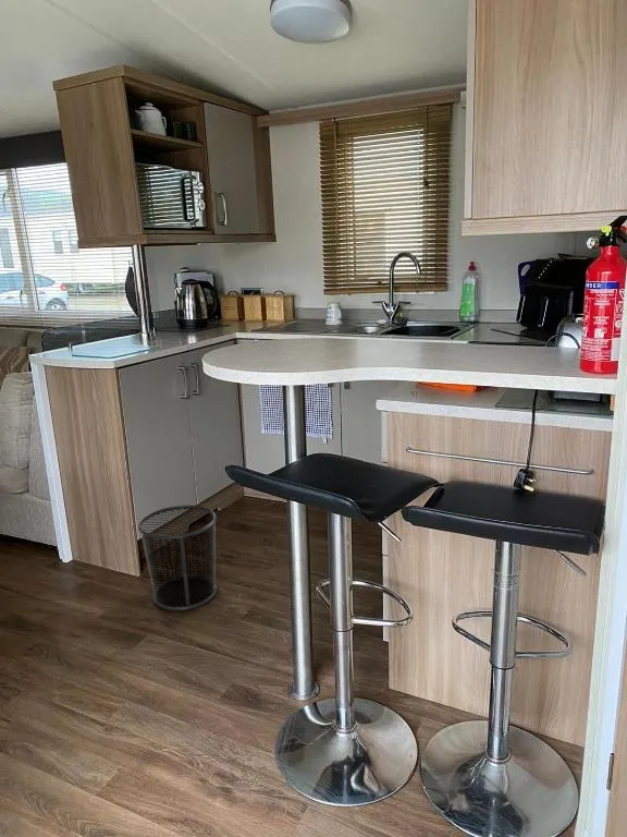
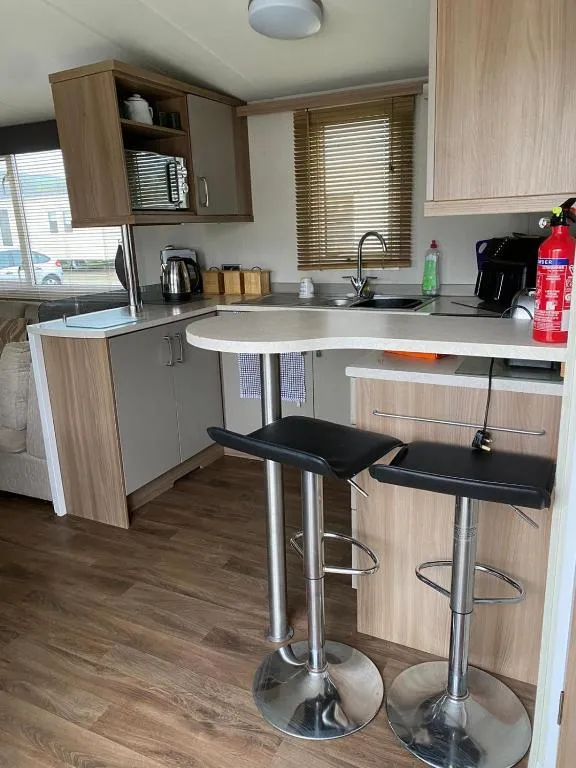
- waste bin (181, 557)
